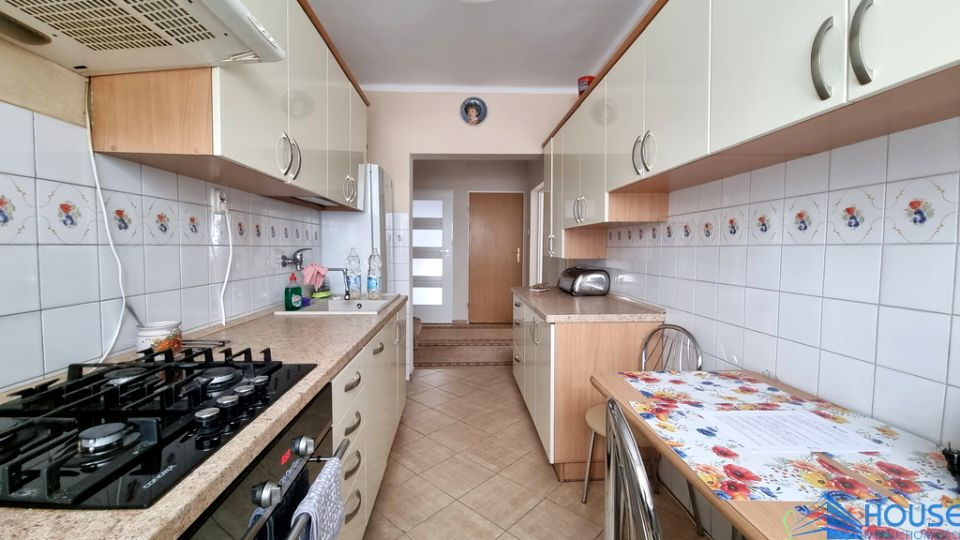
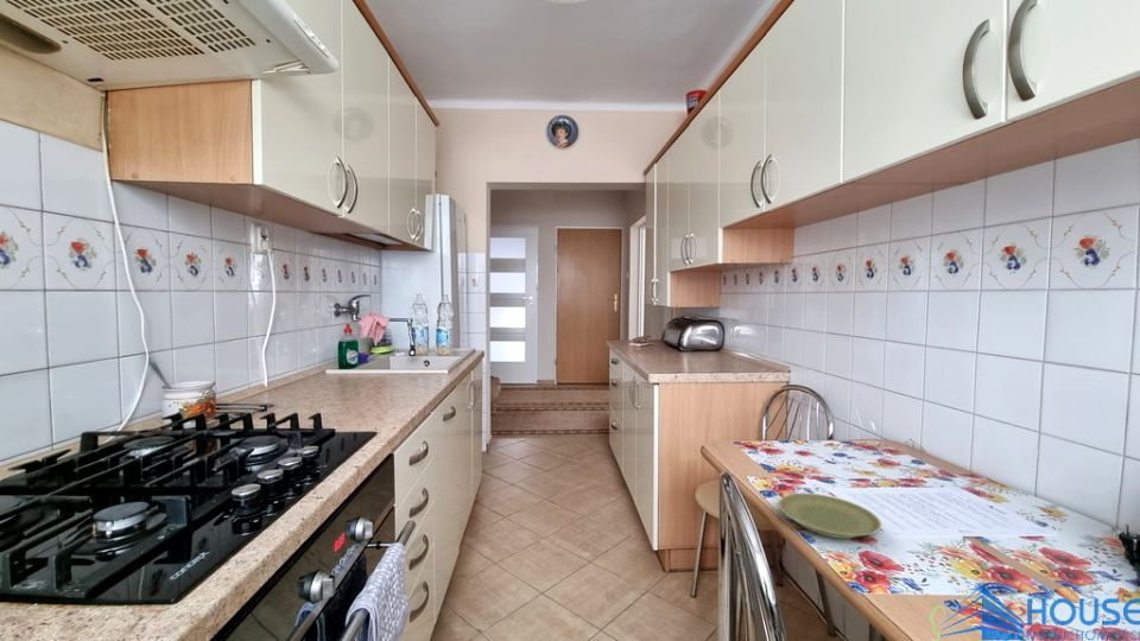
+ plate (826, 518)
